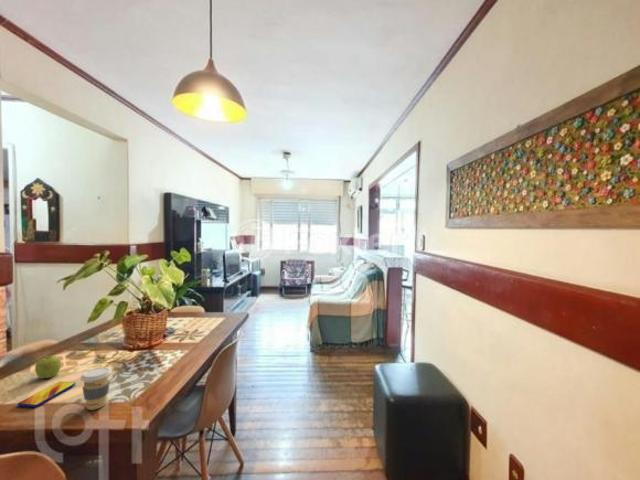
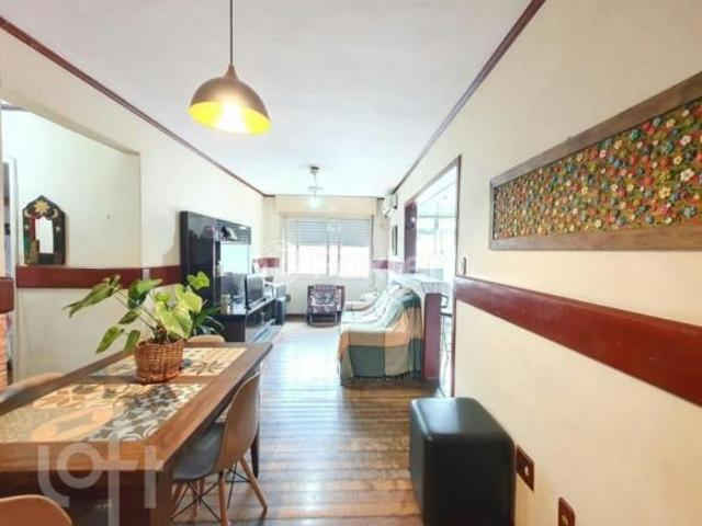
- smartphone (48, 393)
- fruit (48, 365)
- coffee cup (96, 388)
